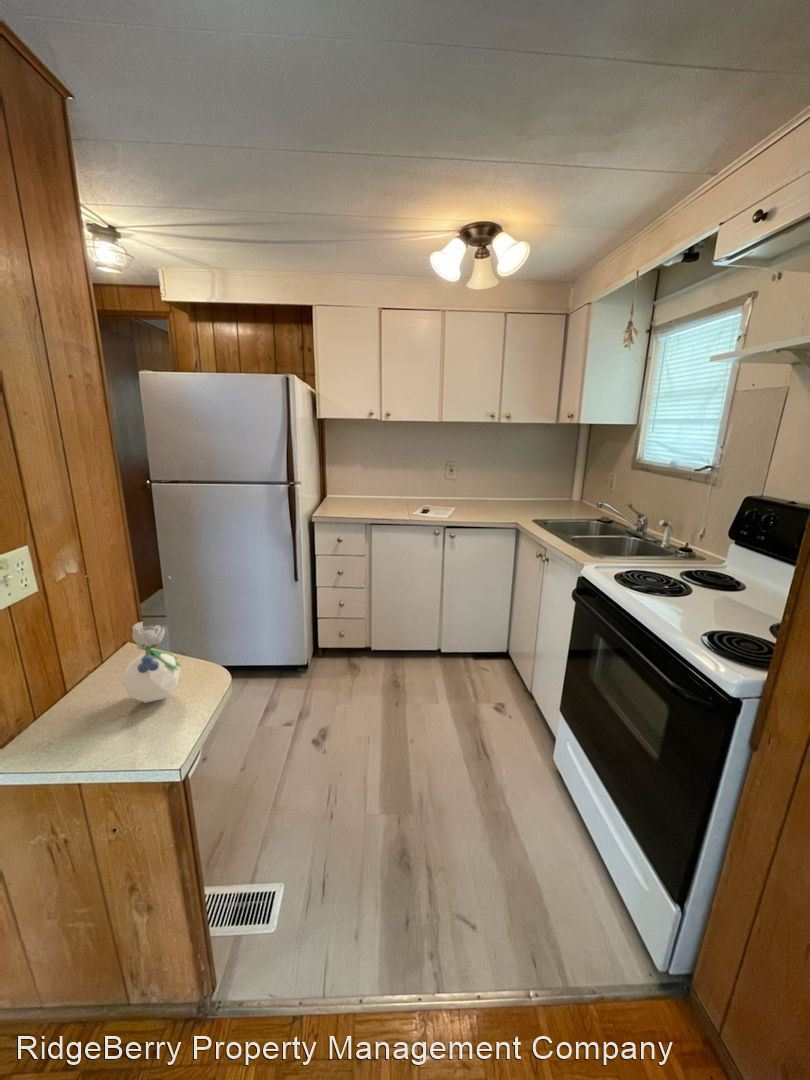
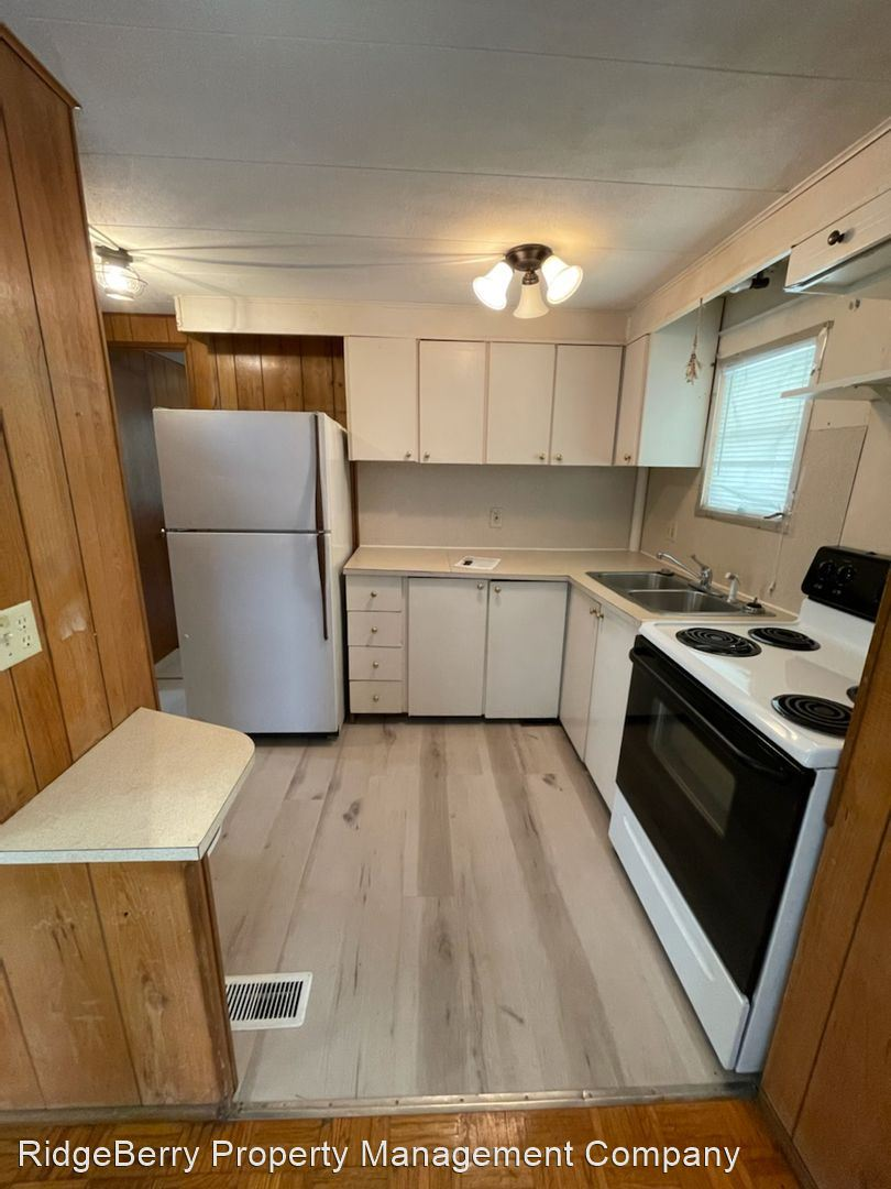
- toy figurine (151, 661)
